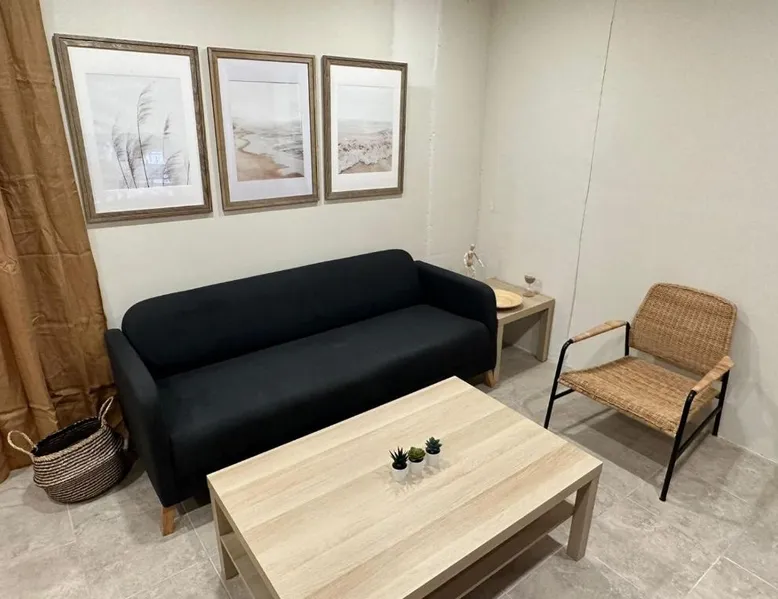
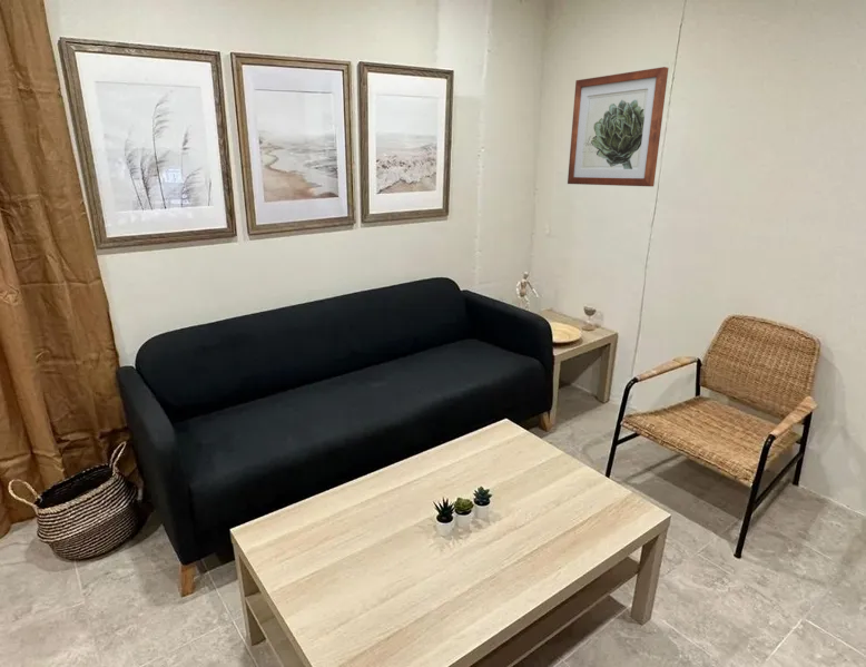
+ wall art (612, 130)
